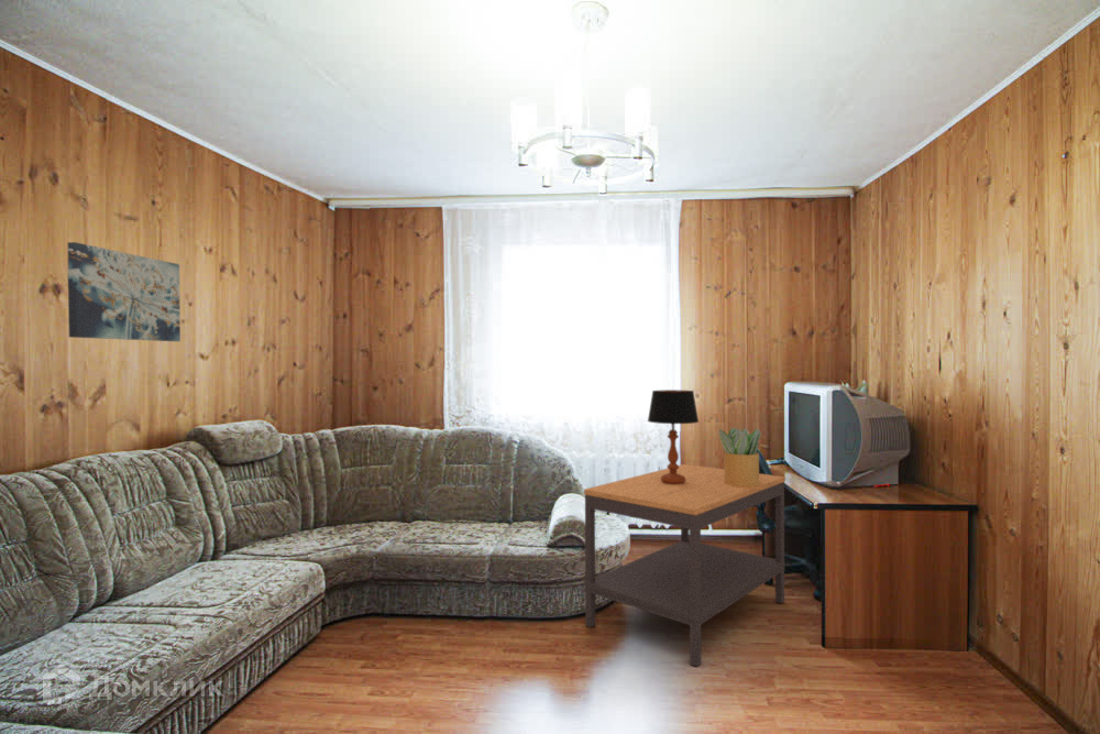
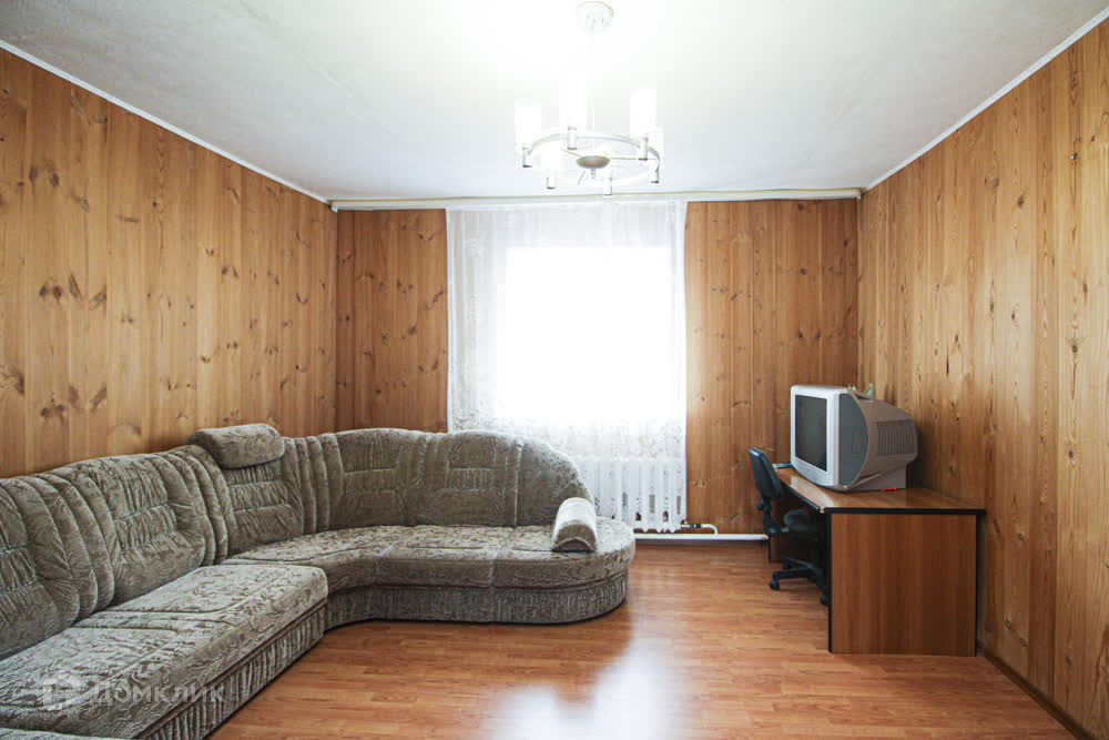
- potted plant (738, 454)
- side table (689, 547)
- table lamp (672, 436)
- wall art (129, 296)
